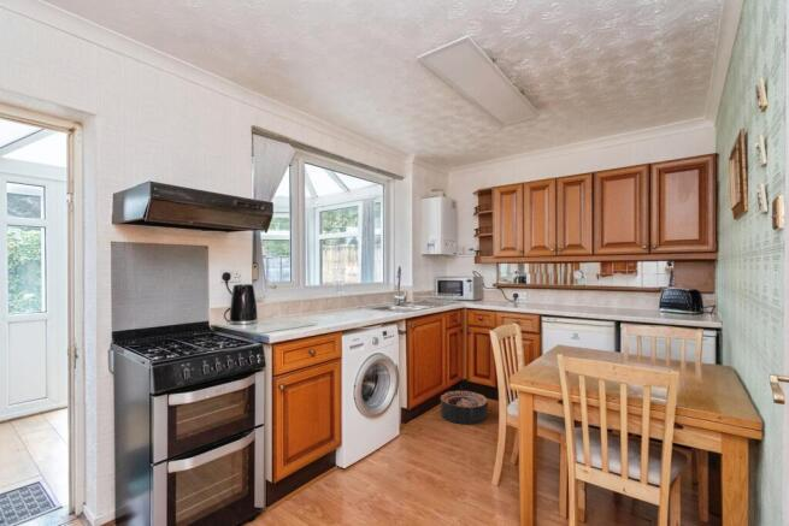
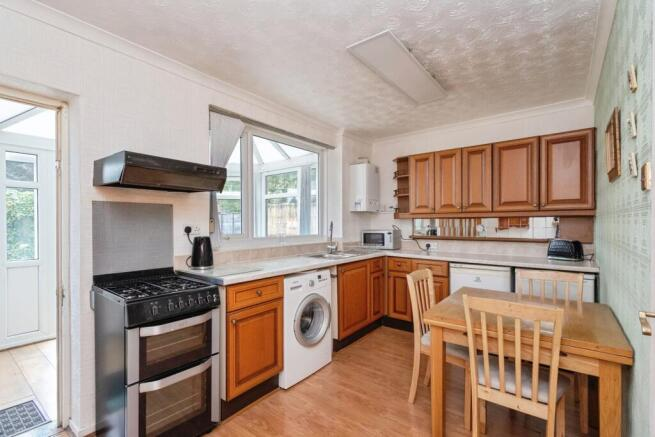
- basket (463, 406)
